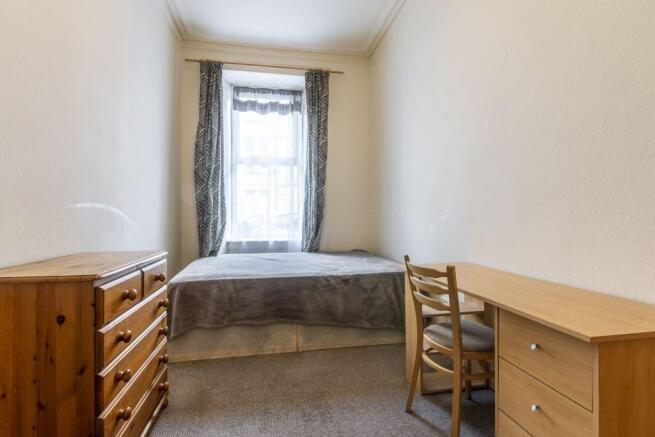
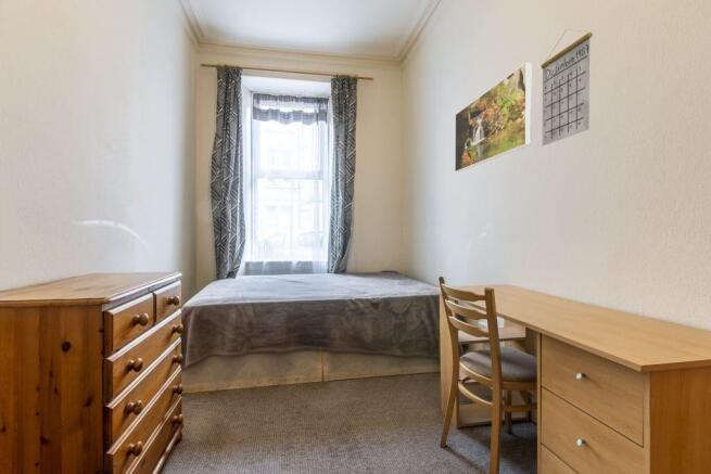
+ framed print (486, 127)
+ calendar (564, 82)
